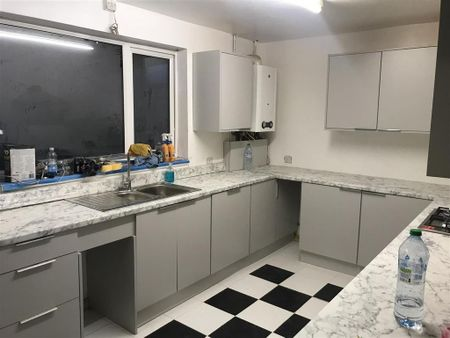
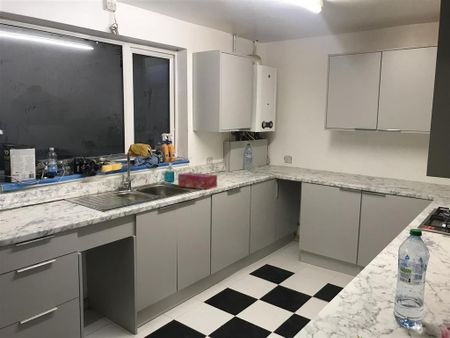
+ tissue box (197, 180)
